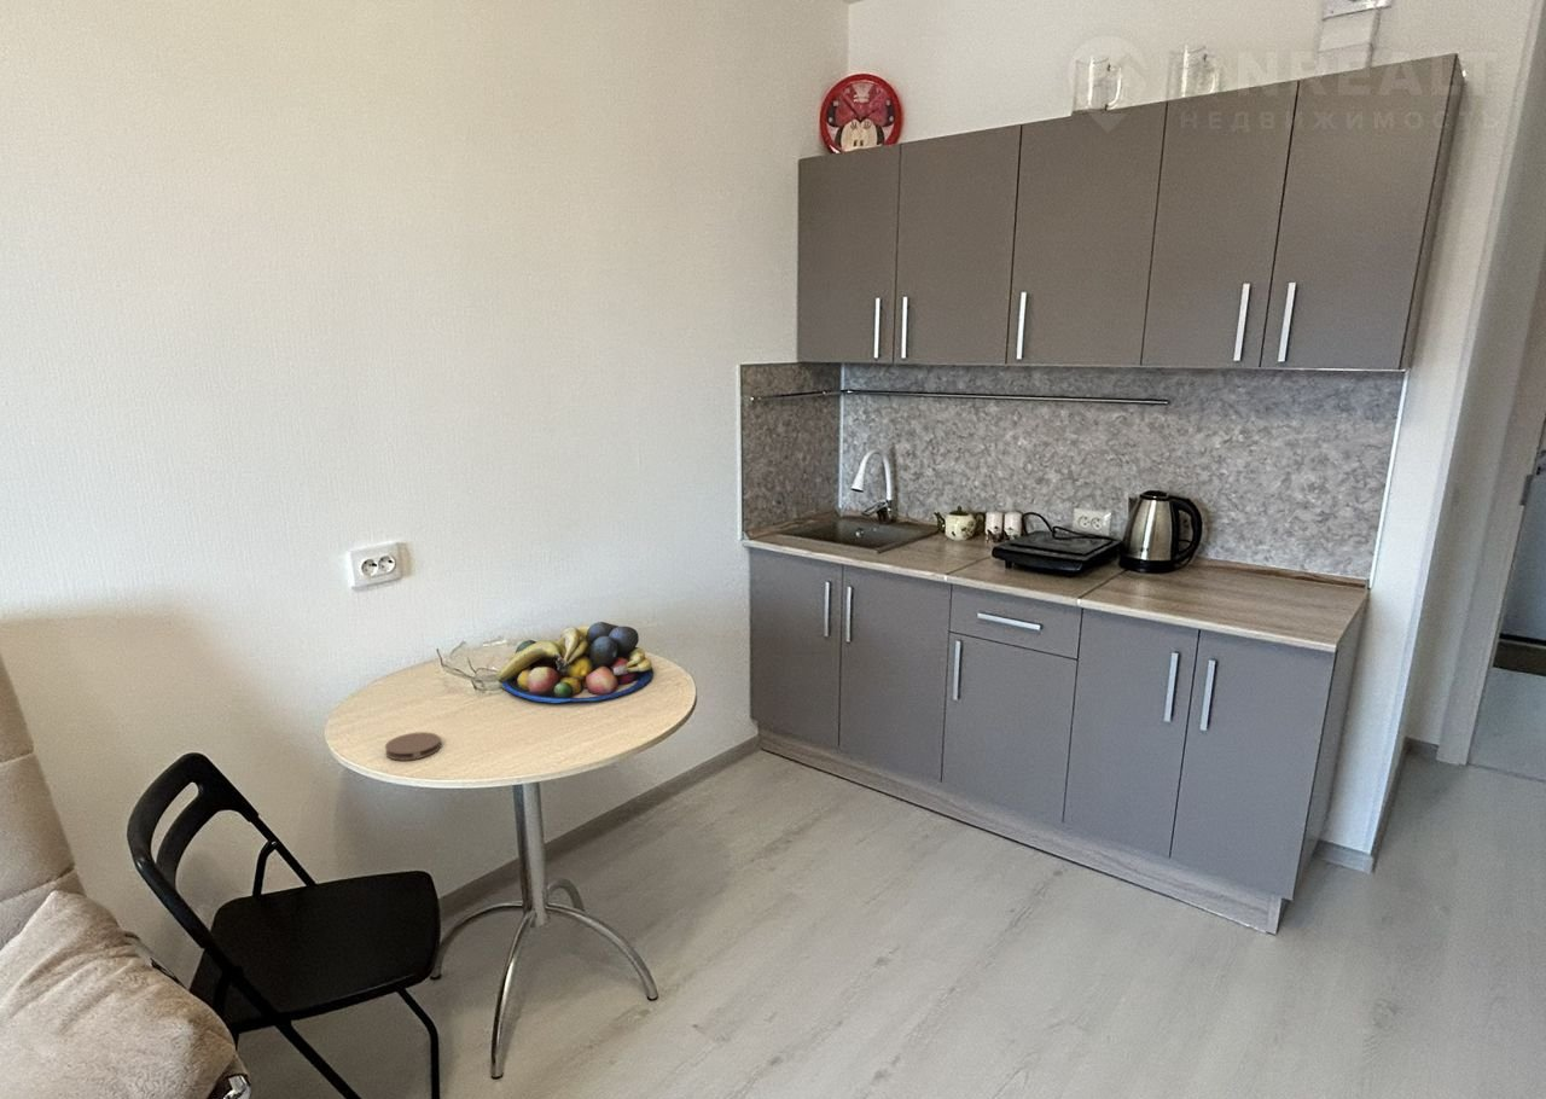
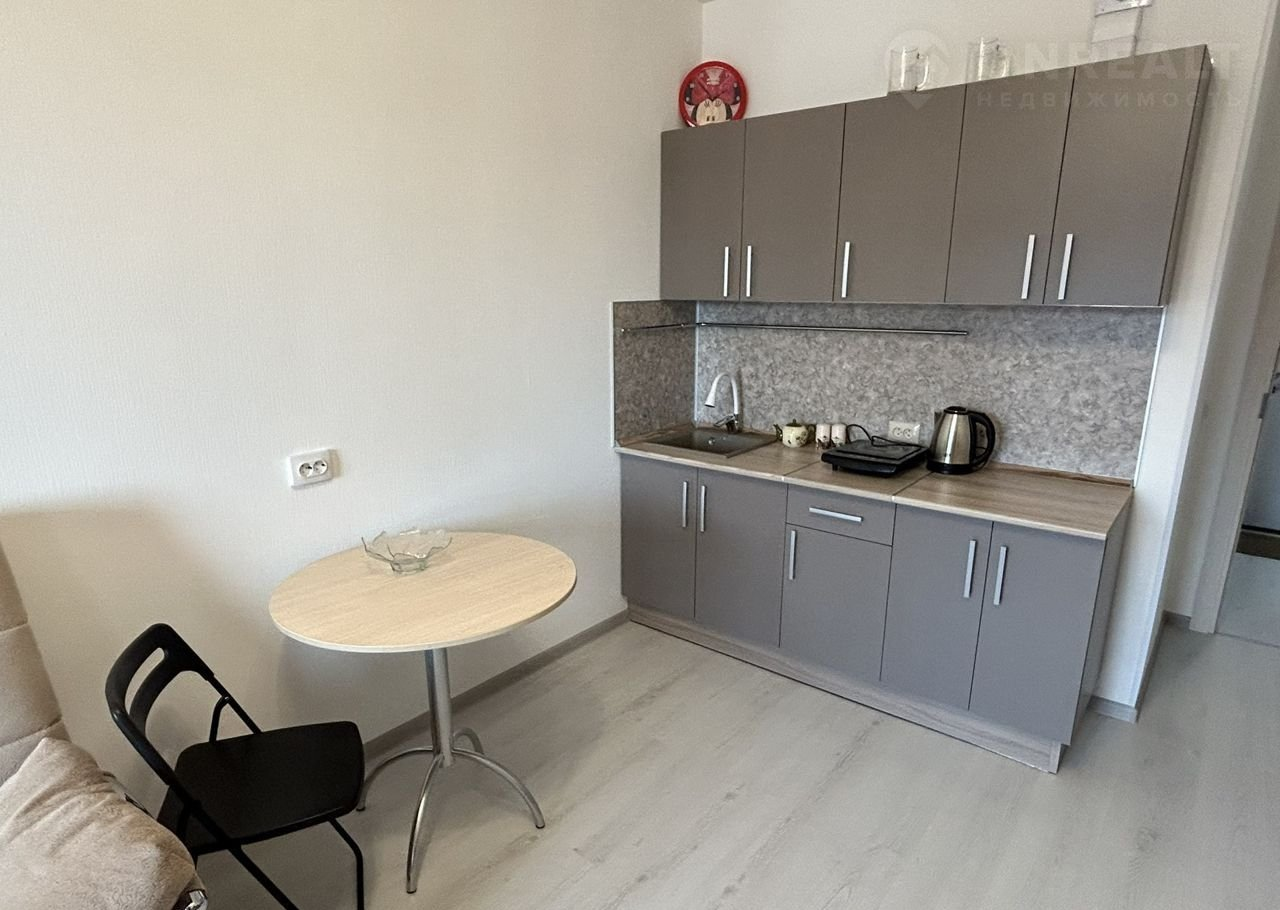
- fruit bowl (577, 652)
- coaster (413, 745)
